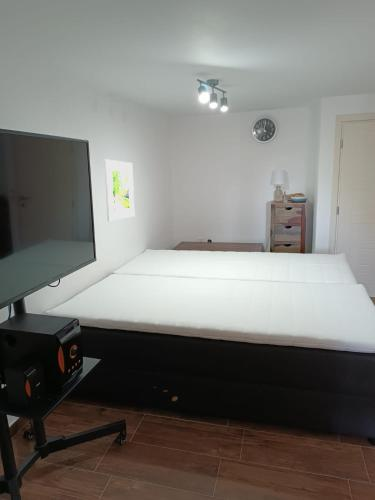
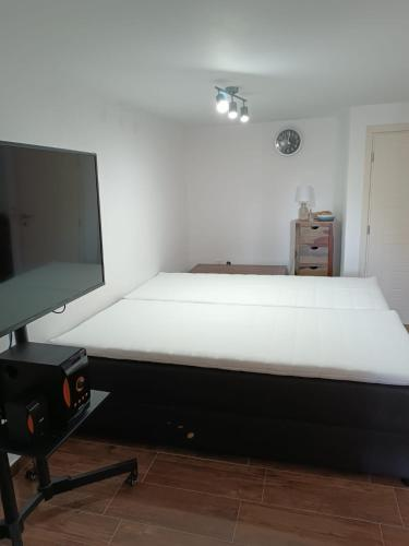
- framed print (120, 190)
